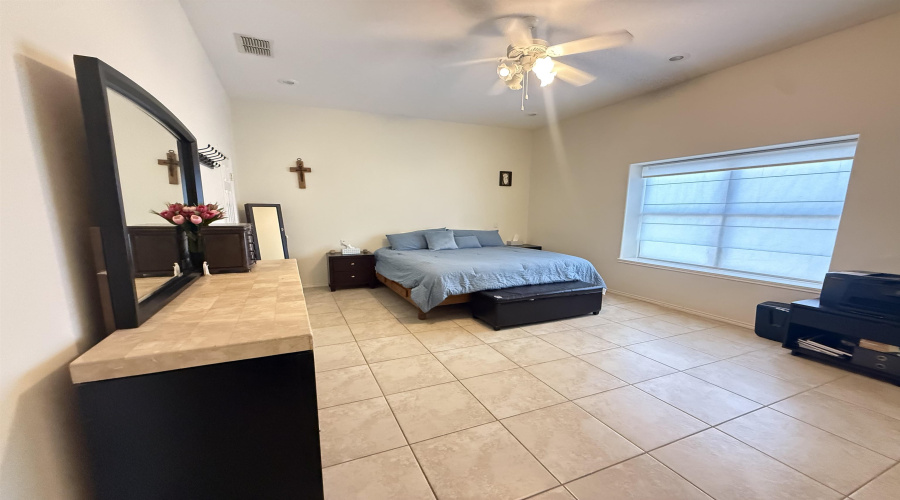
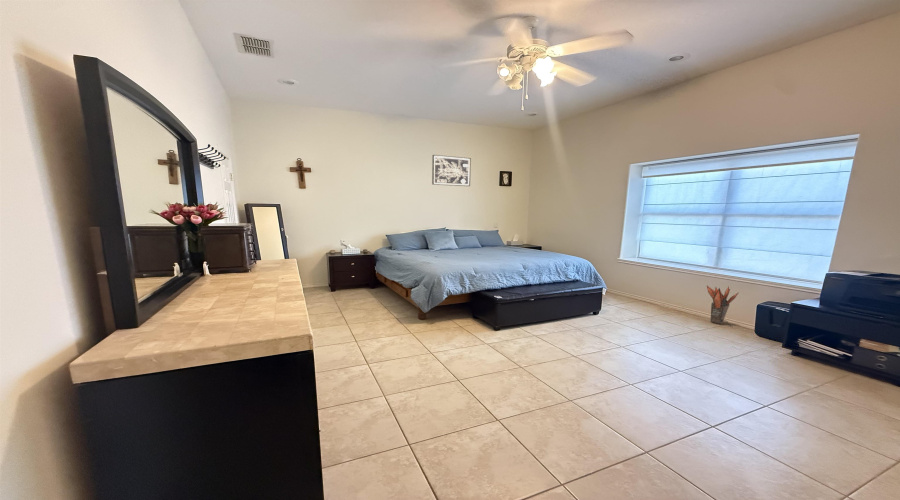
+ table lamp (721, 304)
+ wall art (451, 171)
